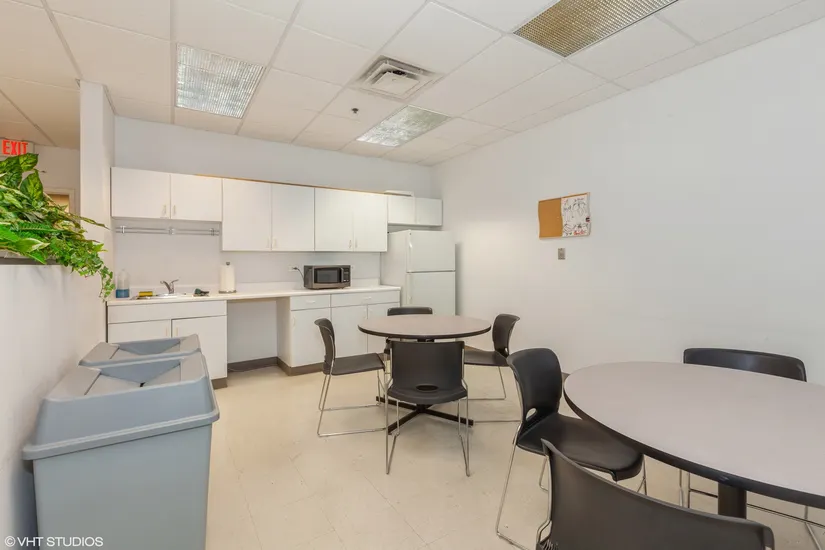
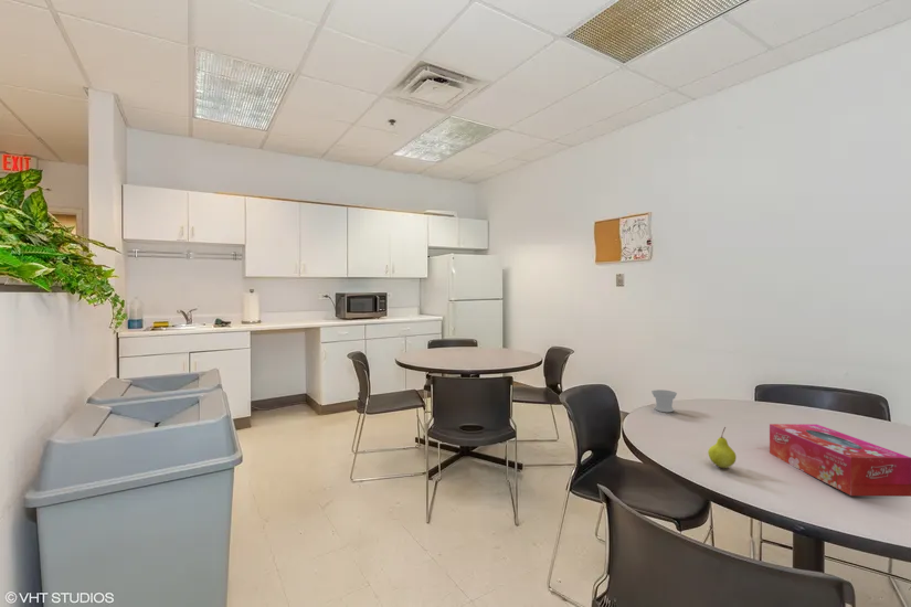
+ cup (664, 401)
+ tissue box (831, 456)
+ fruit (721, 447)
